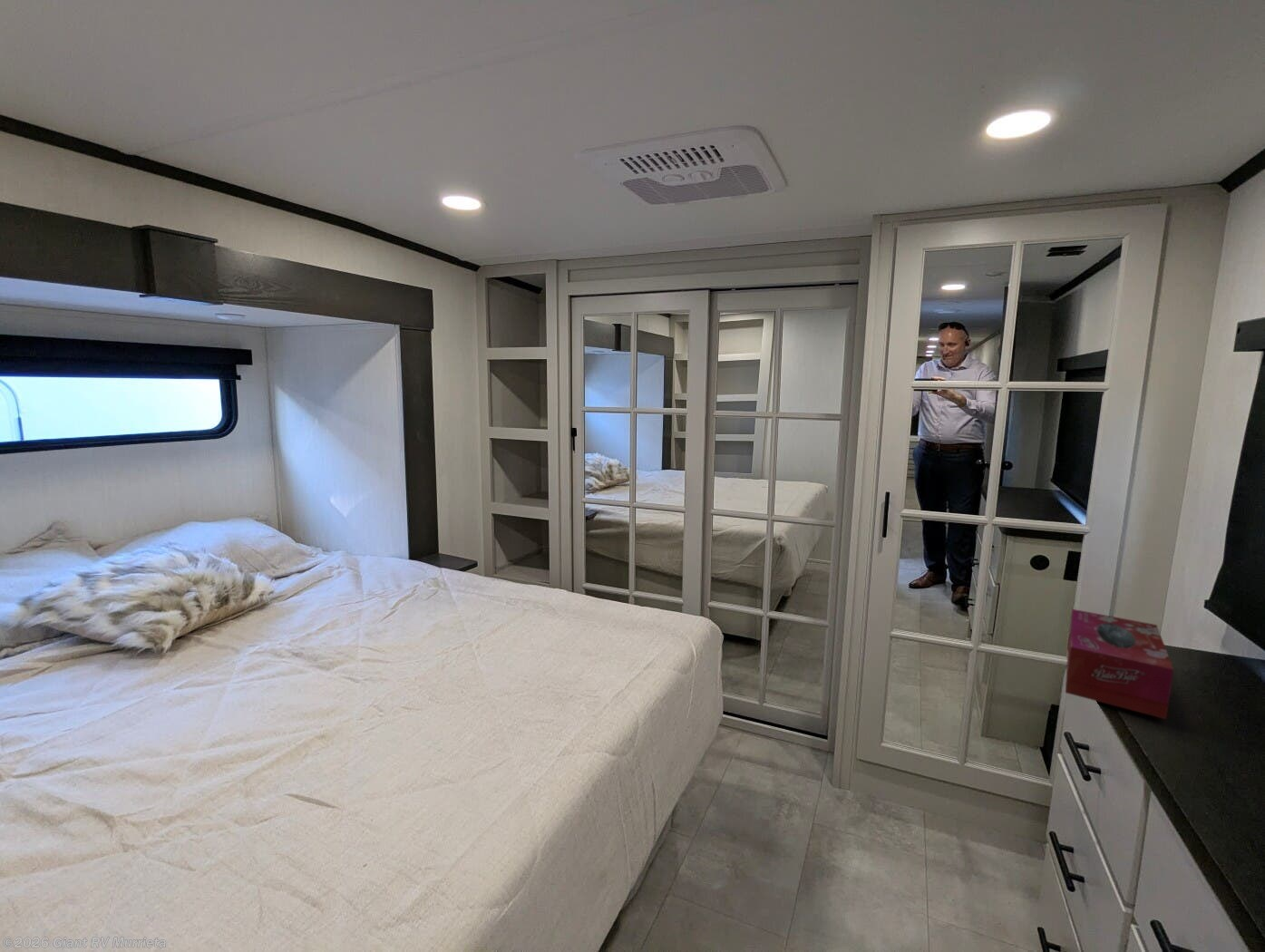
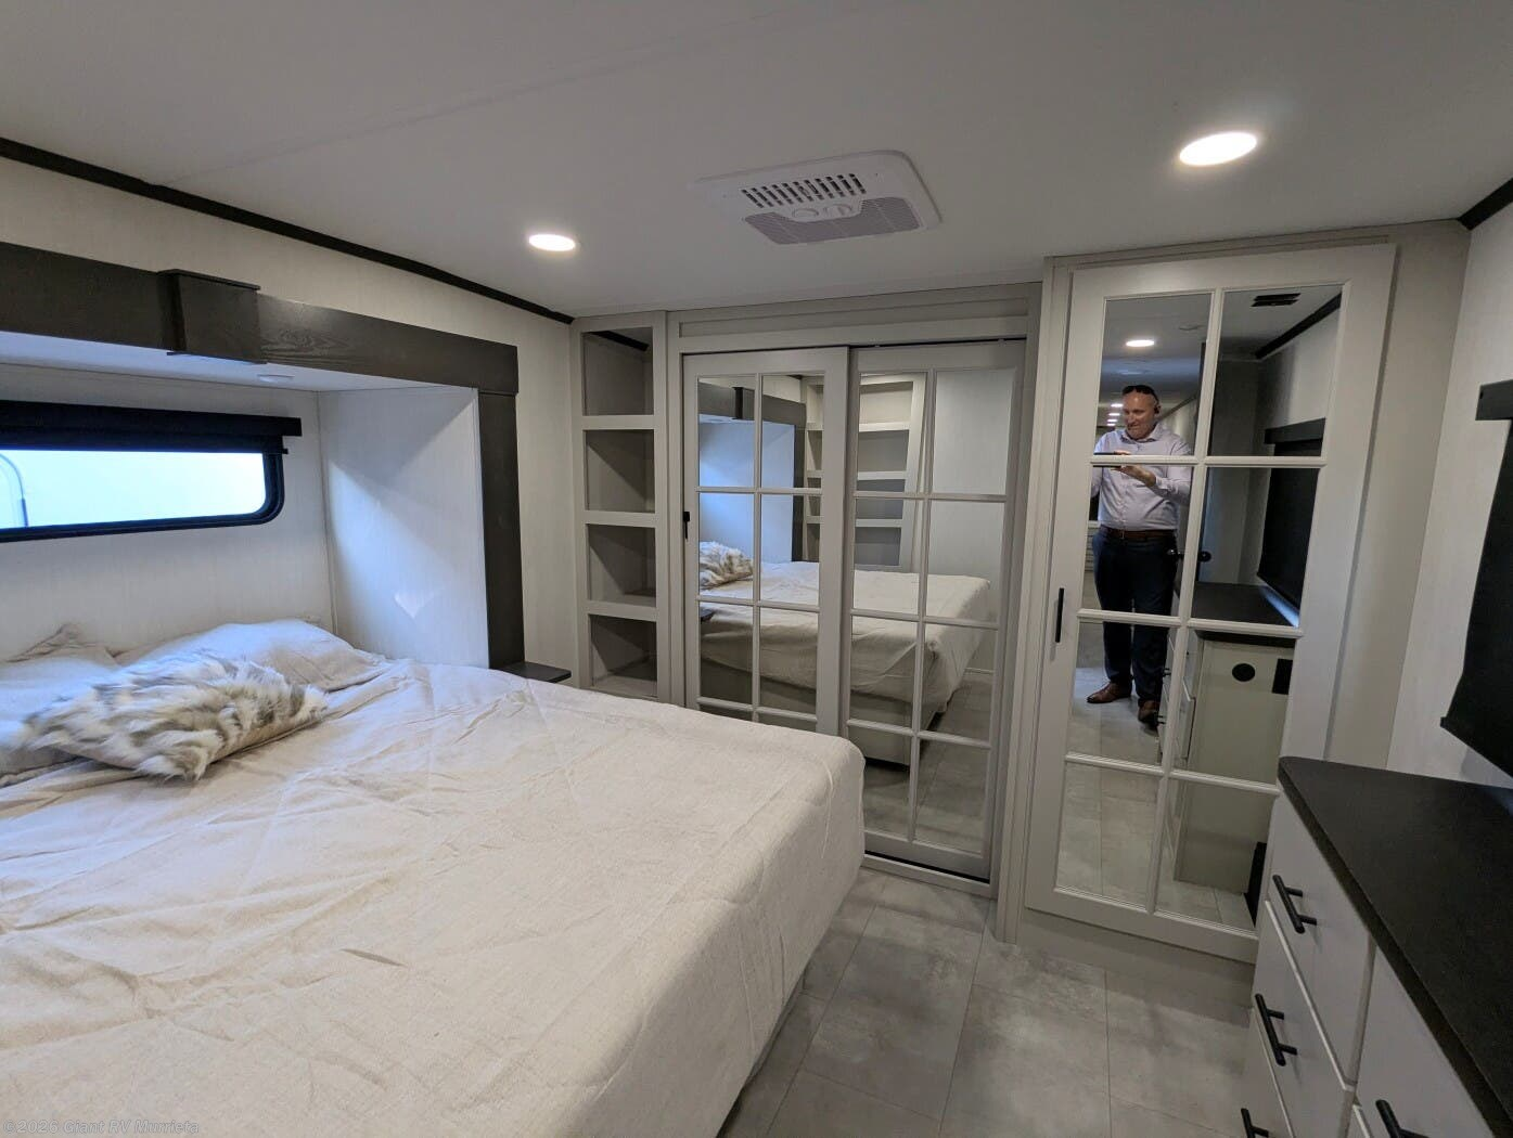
- tissue box (1113, 656)
